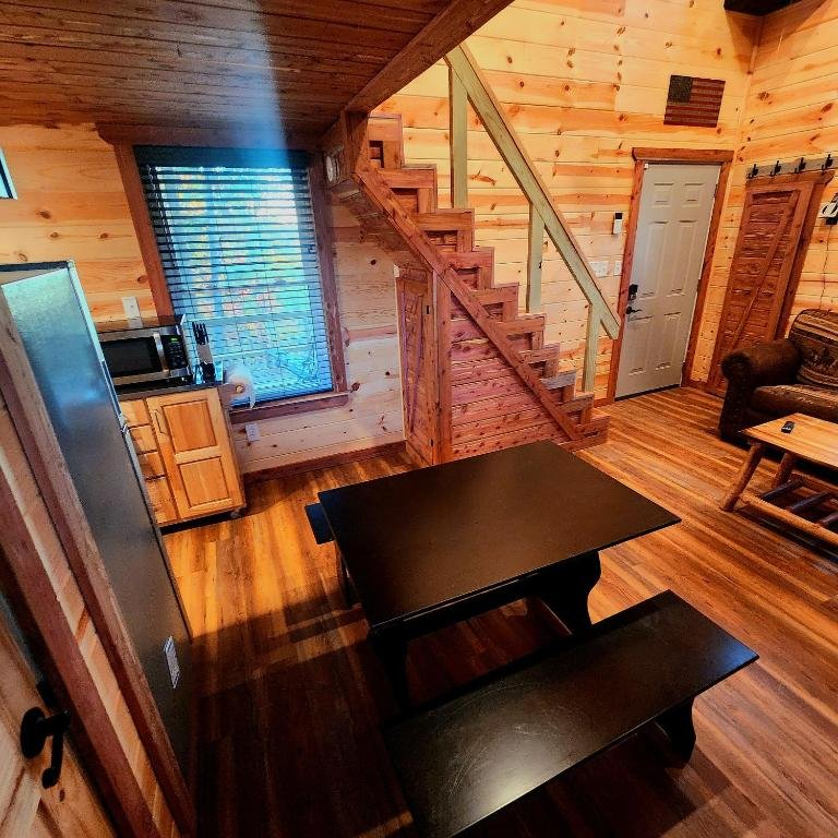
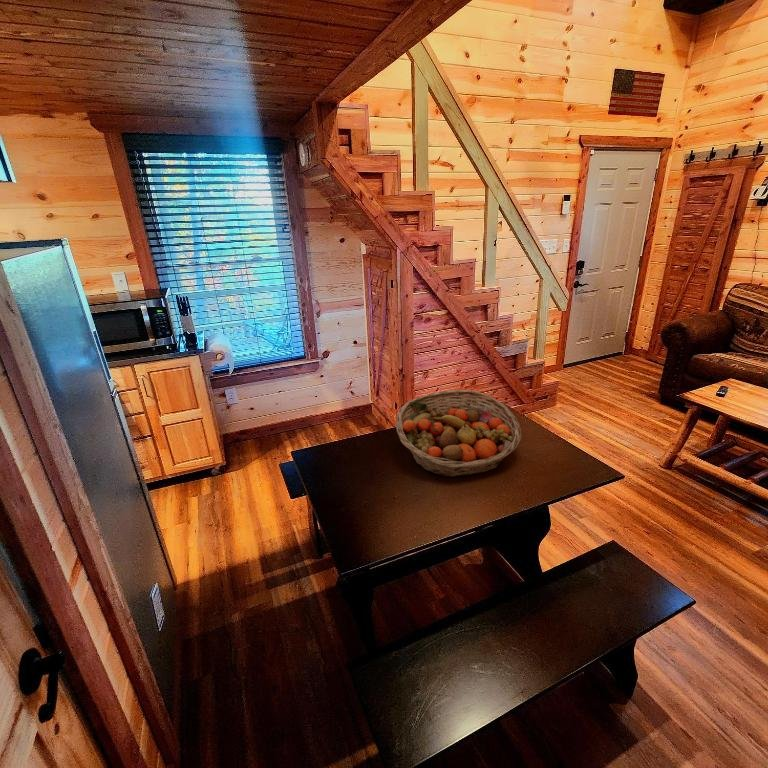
+ fruit basket (457, 432)
